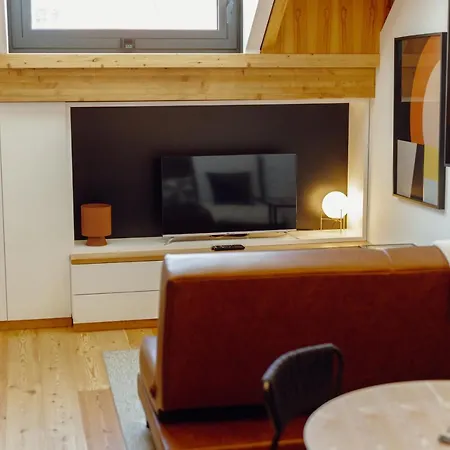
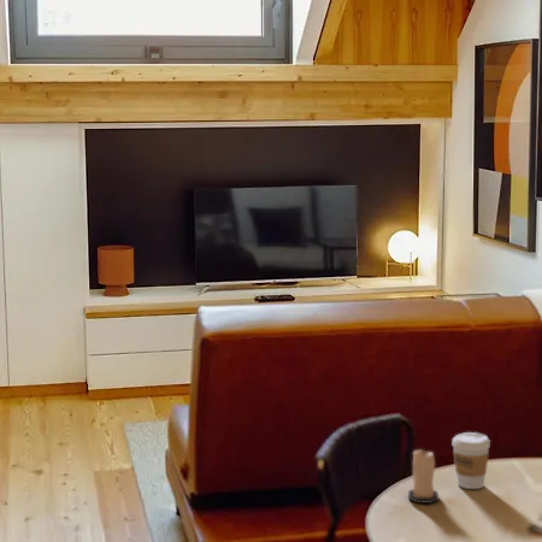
+ coffee cup (470, 460)
+ candle (423, 472)
